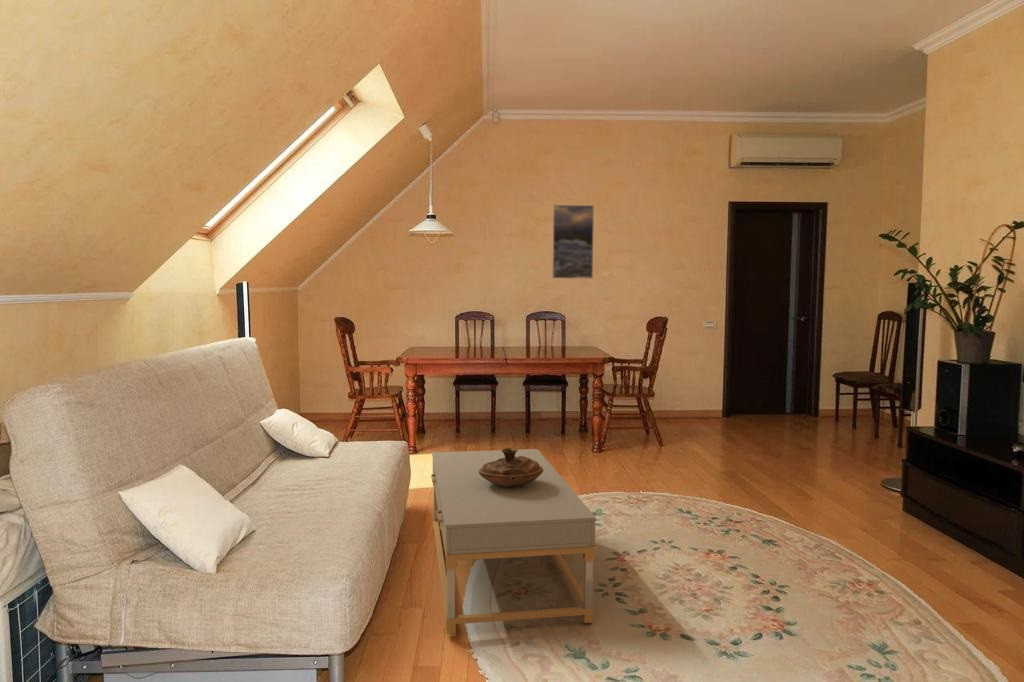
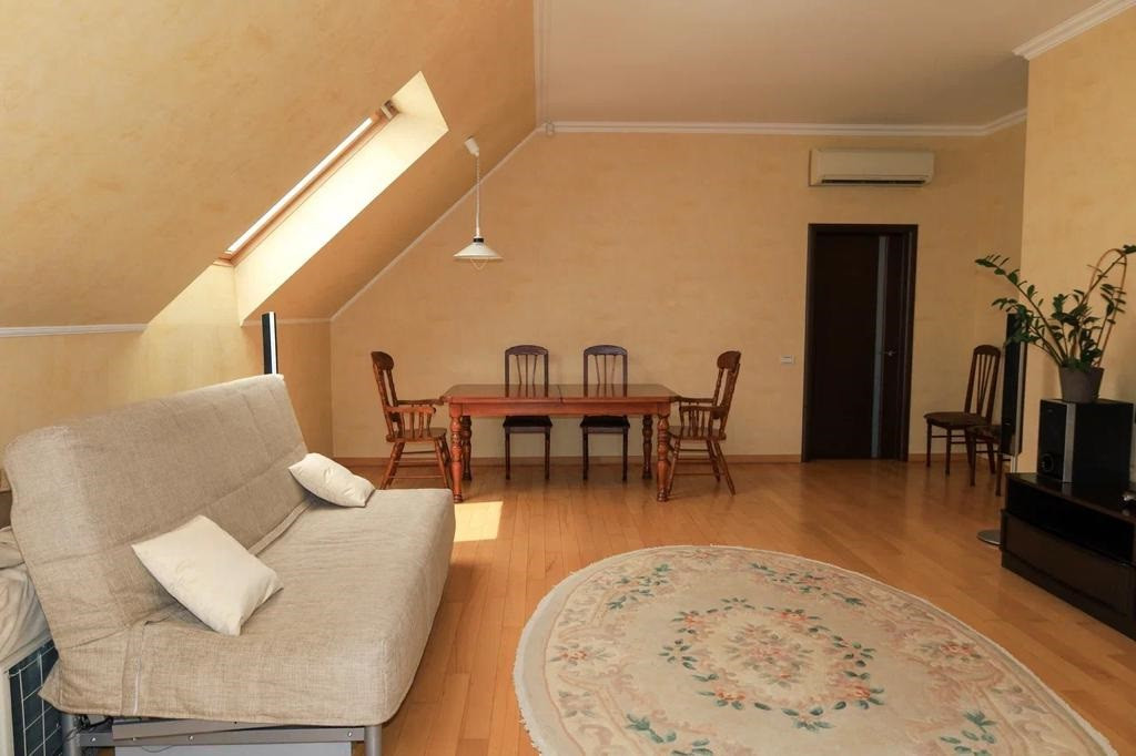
- decorative bowl (511, 466)
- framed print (573, 242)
- coffee table (498, 524)
